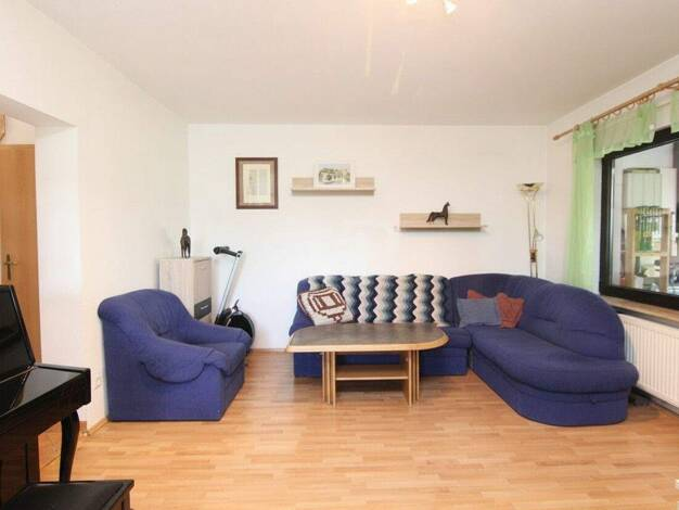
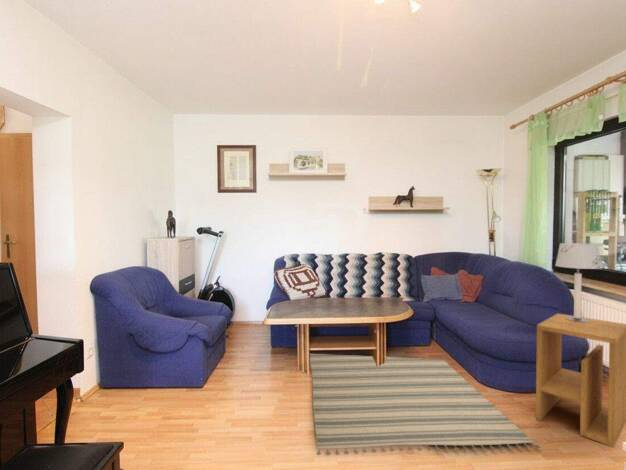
+ rug (384, 372)
+ side table (582, 372)
+ table lamp (577, 281)
